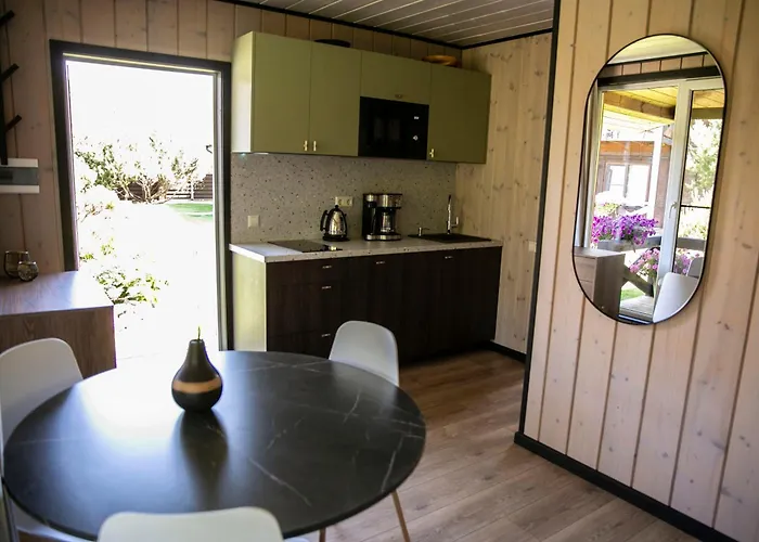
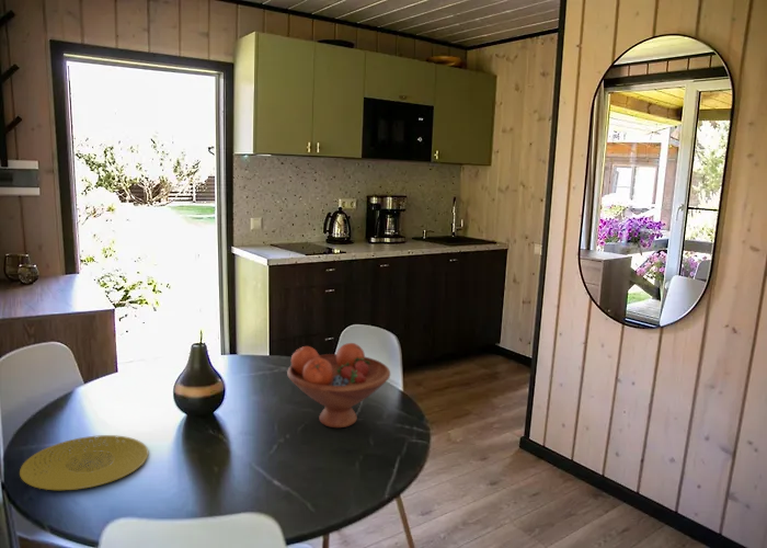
+ fruit bowl (339, 385)
+ plate (87, 460)
